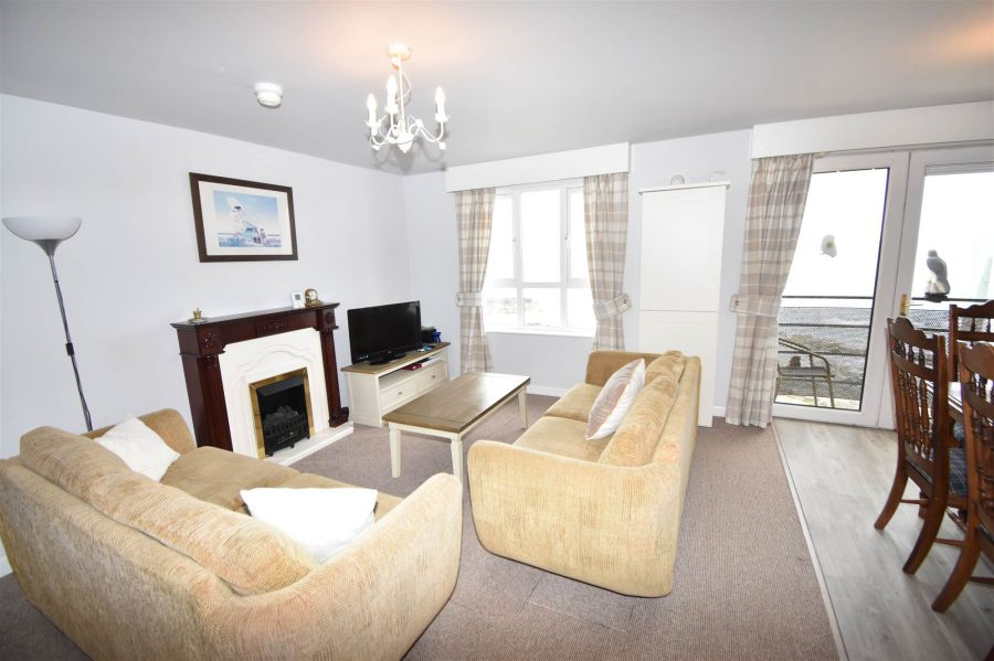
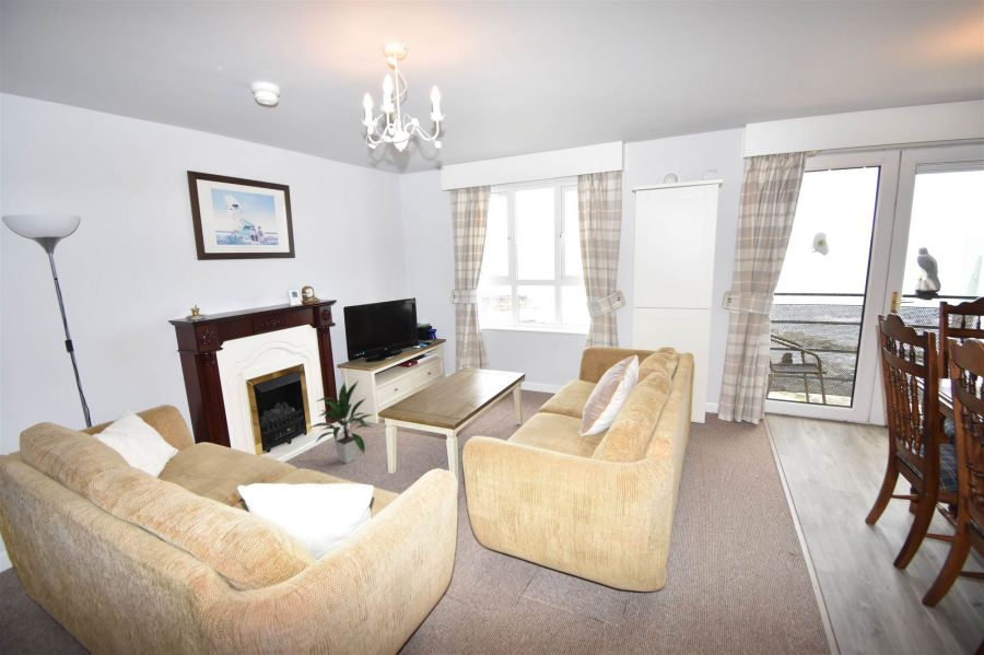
+ indoor plant (344, 423)
